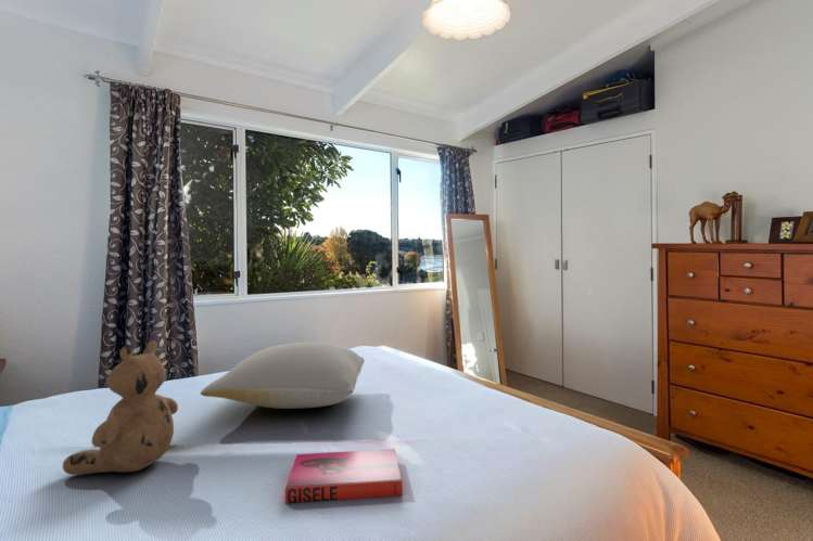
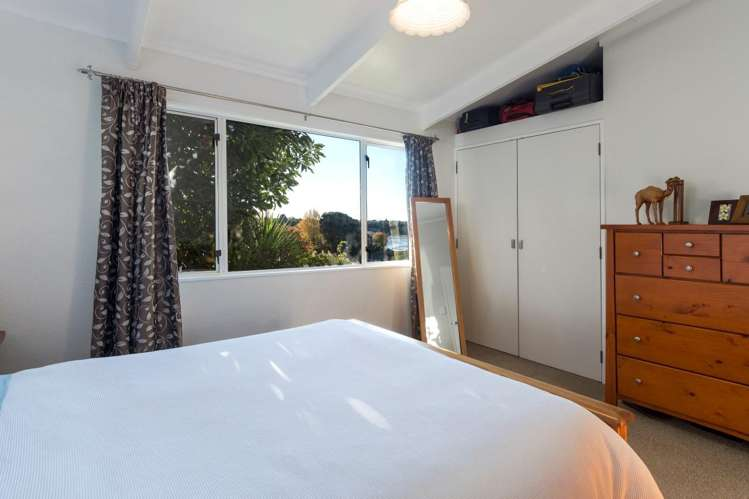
- teddy bear (123, 404)
- pillow (294, 373)
- hardback book (345, 474)
